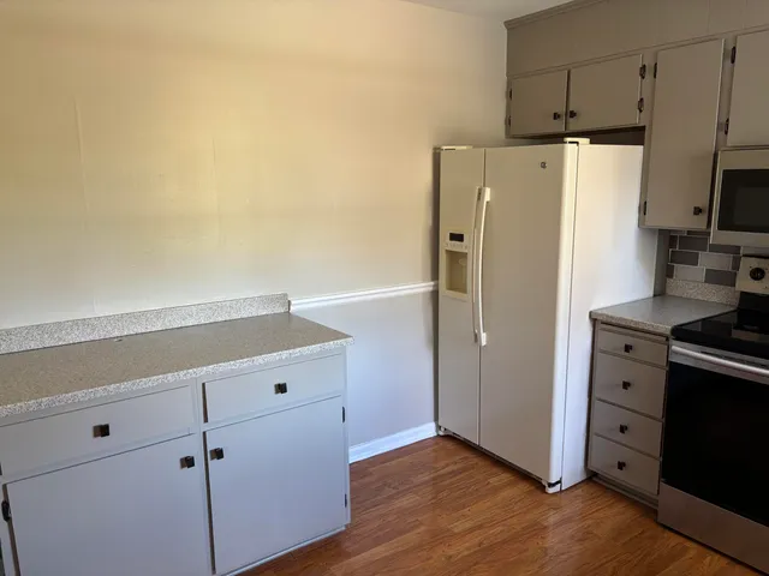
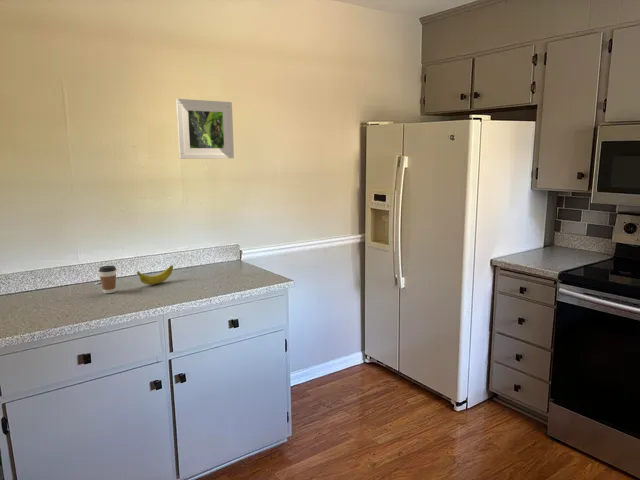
+ coffee cup (108, 279)
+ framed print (206, 129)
+ banana (155, 276)
